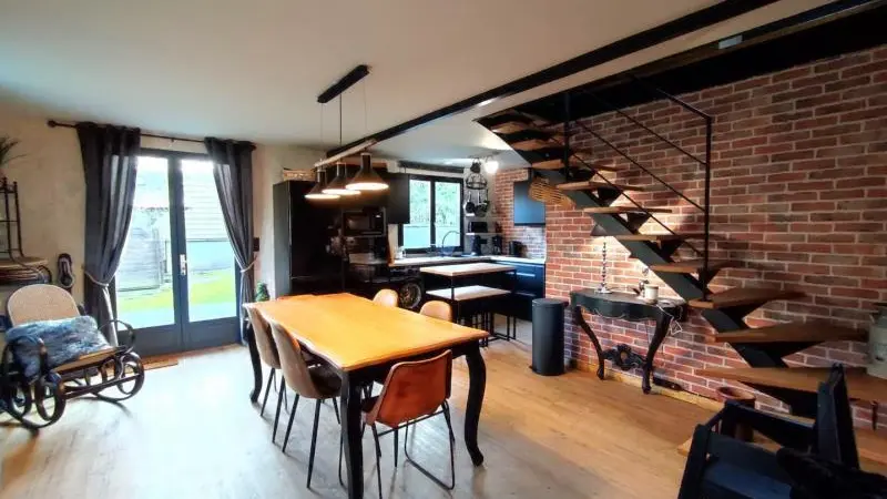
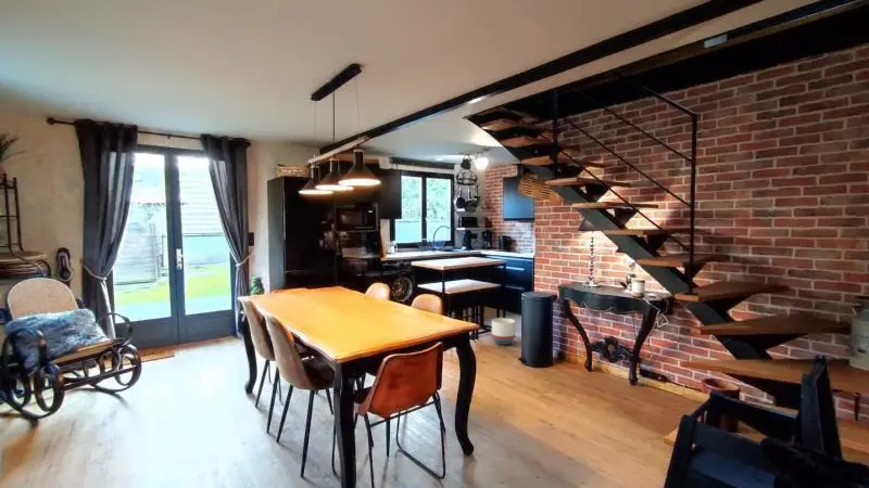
+ planter (503, 332)
